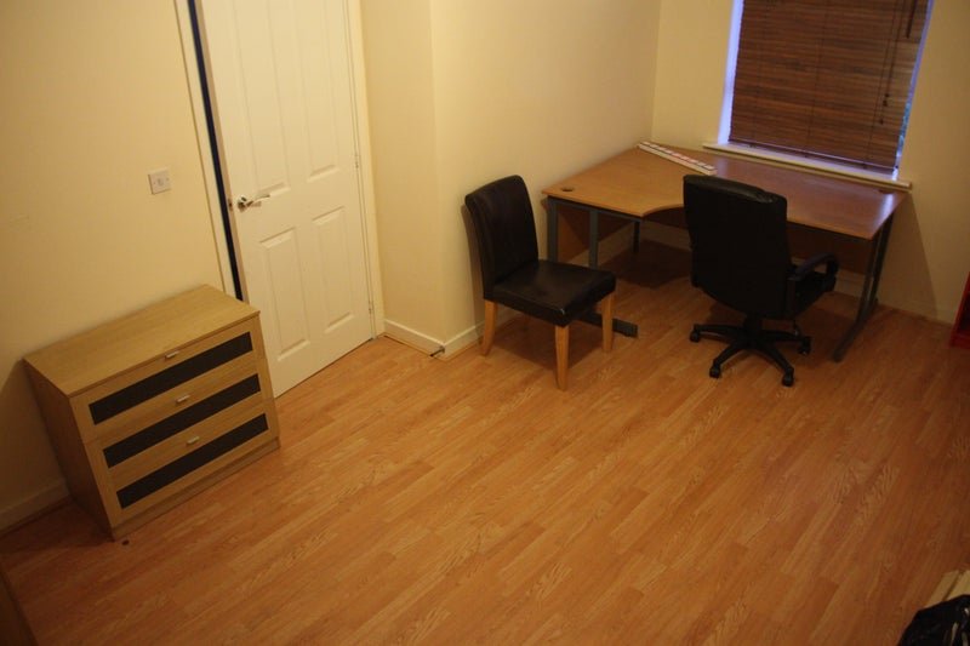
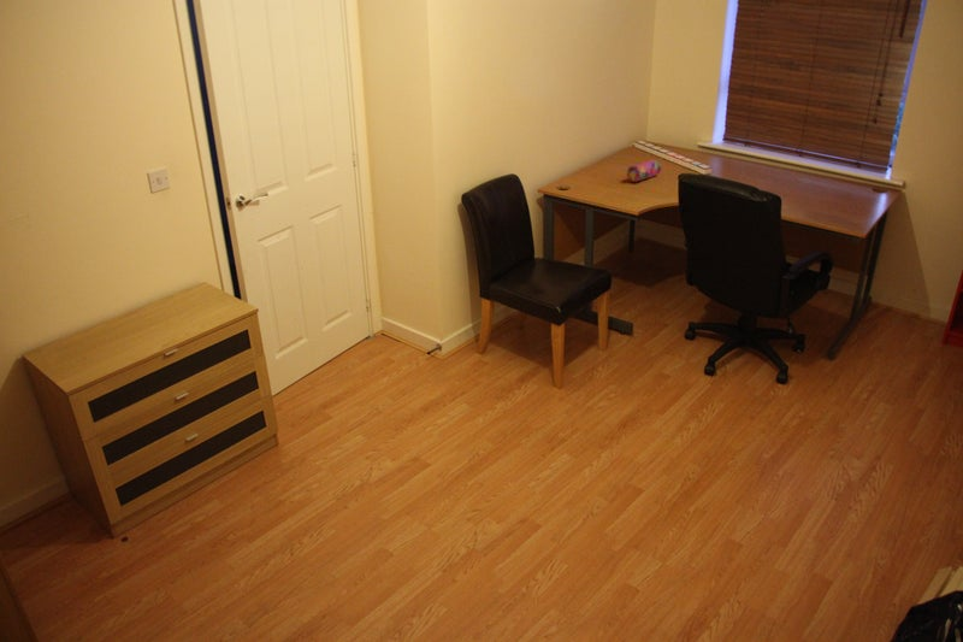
+ pencil case (644, 170)
